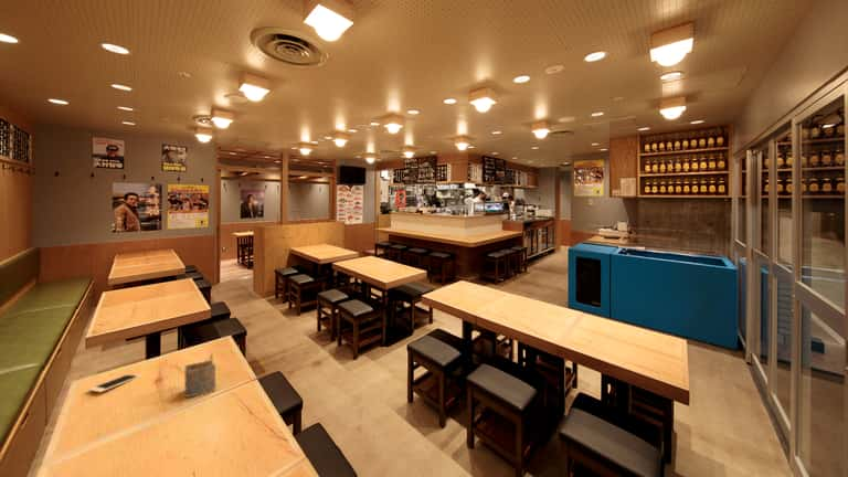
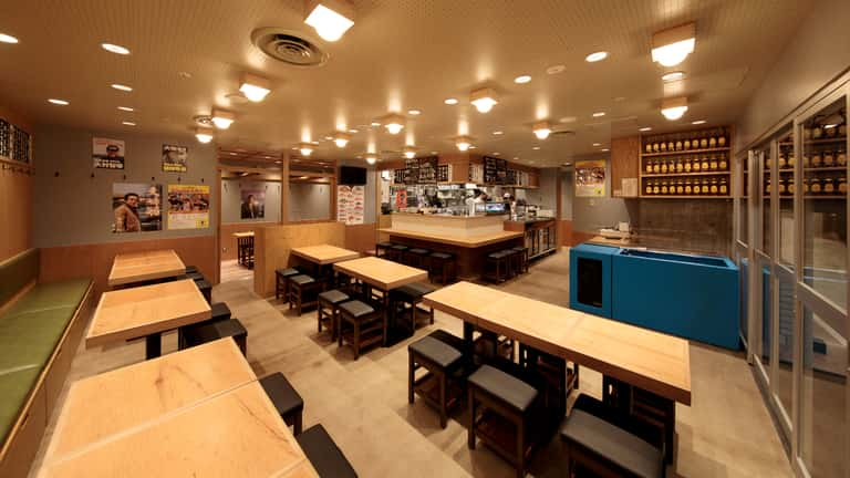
- cell phone (116, 382)
- napkin holder (200, 373)
